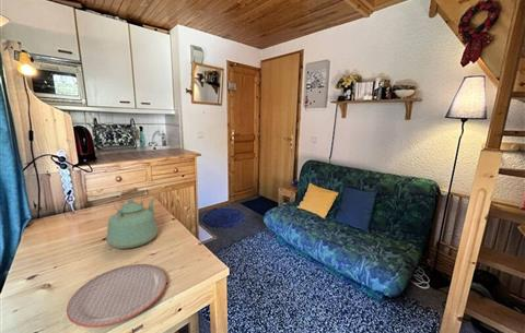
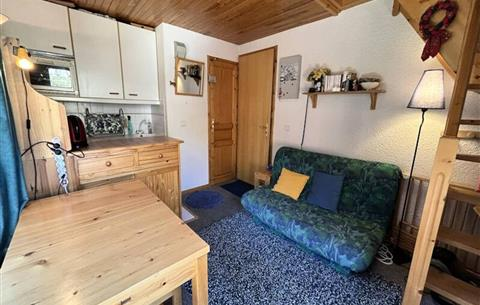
- plate (121, 292)
- kettle (135, 213)
